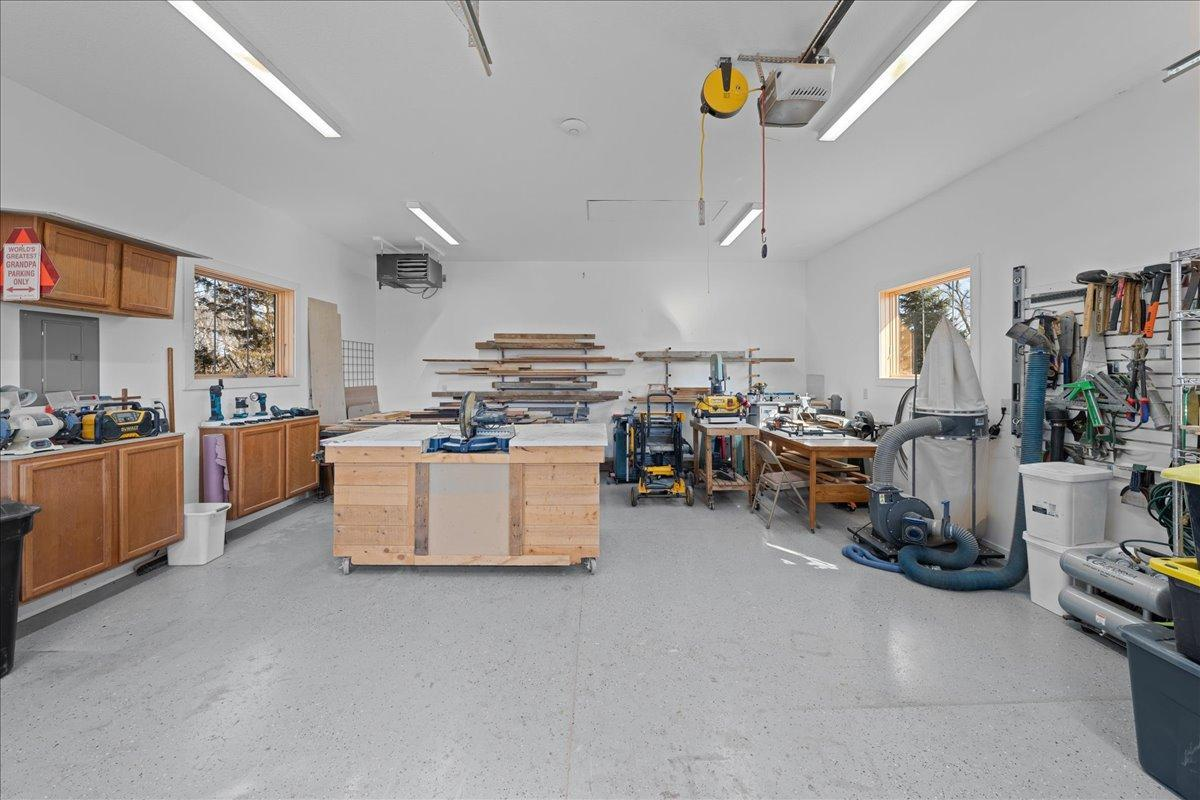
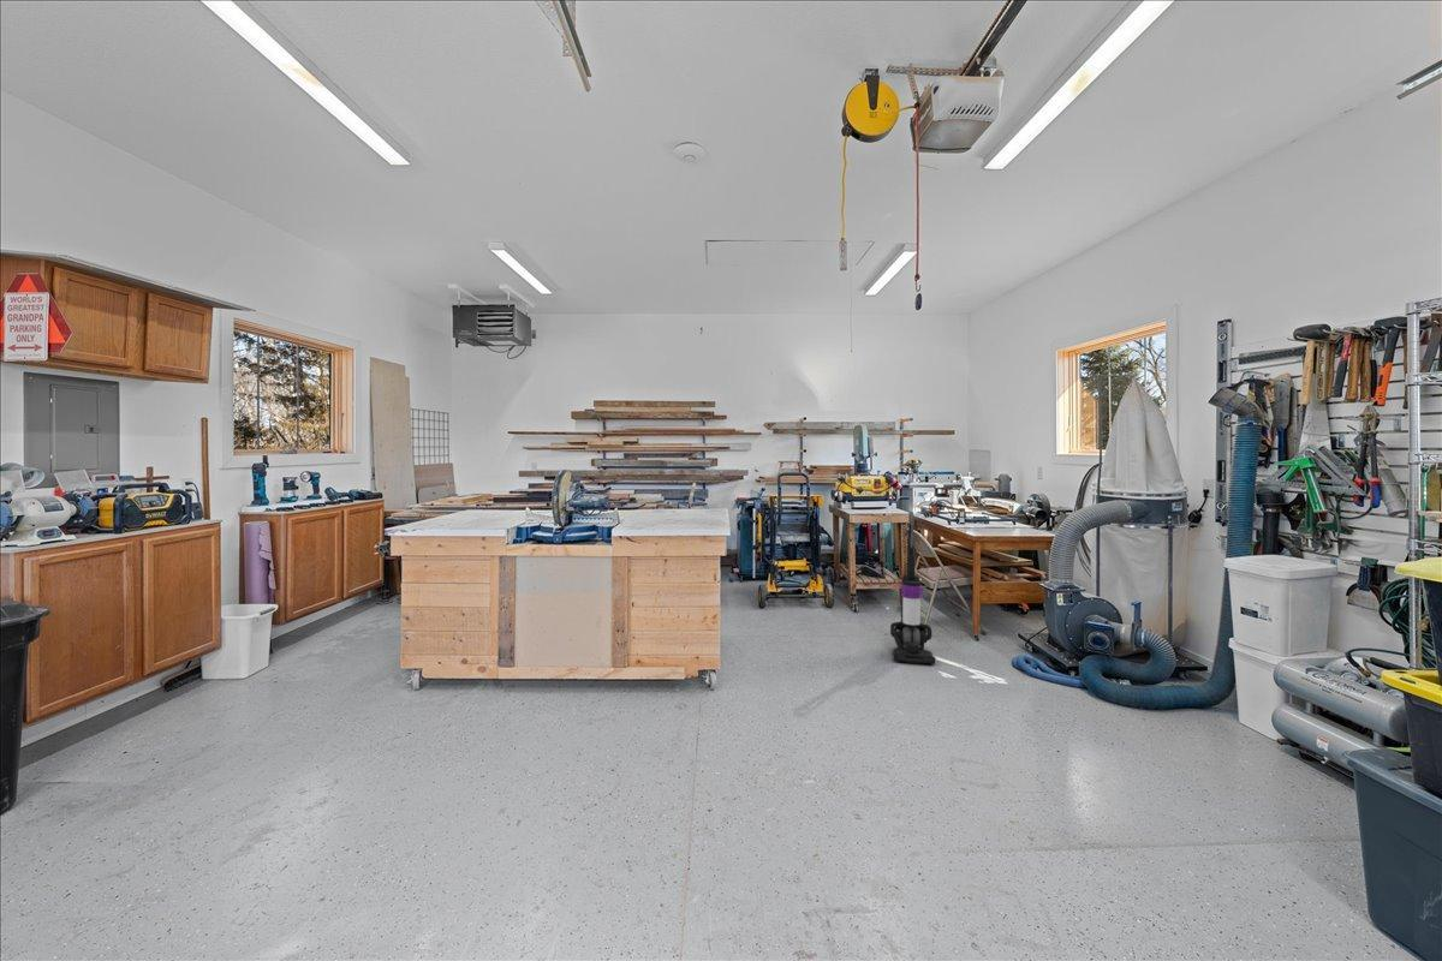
+ vacuum cleaner (912, 583)
